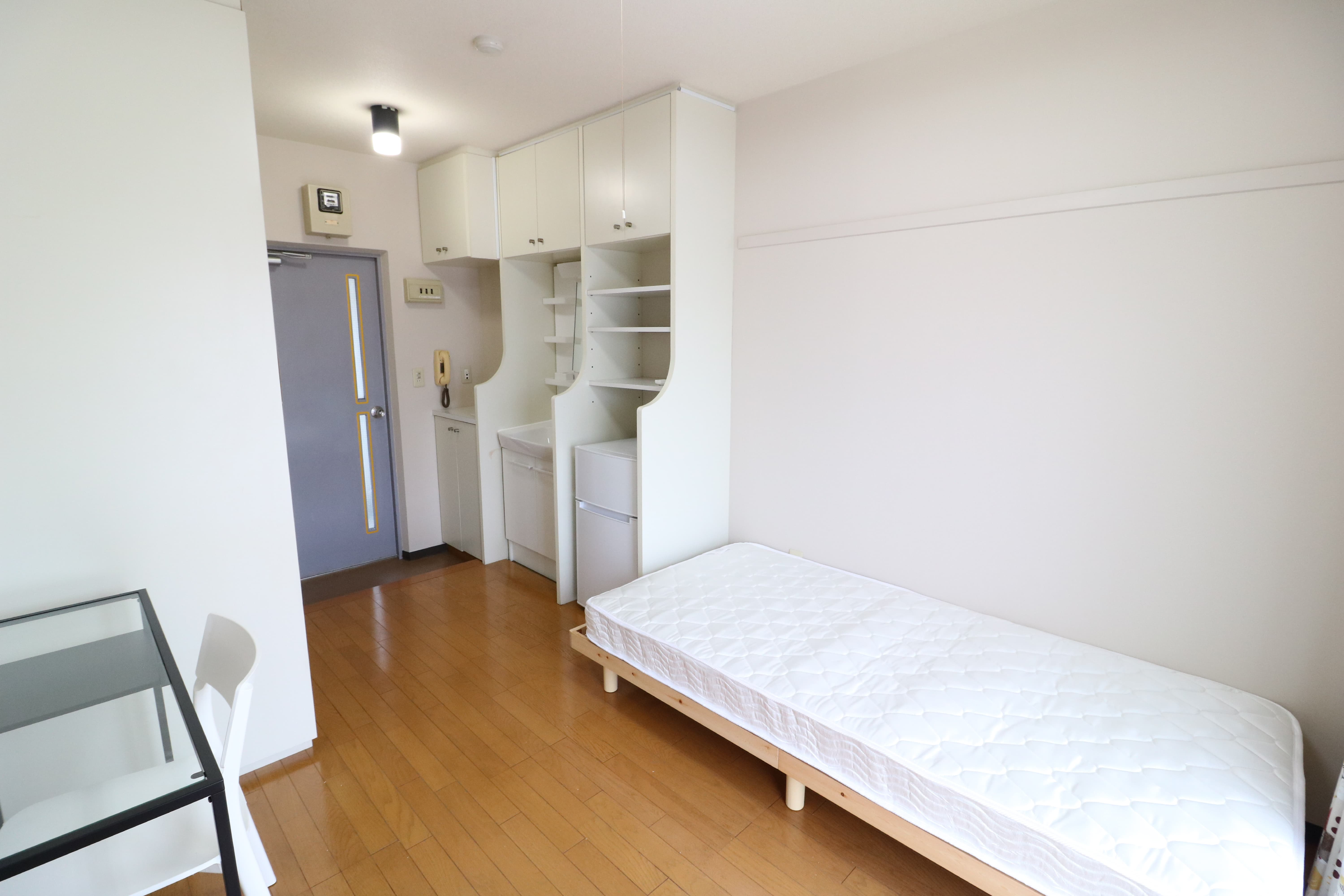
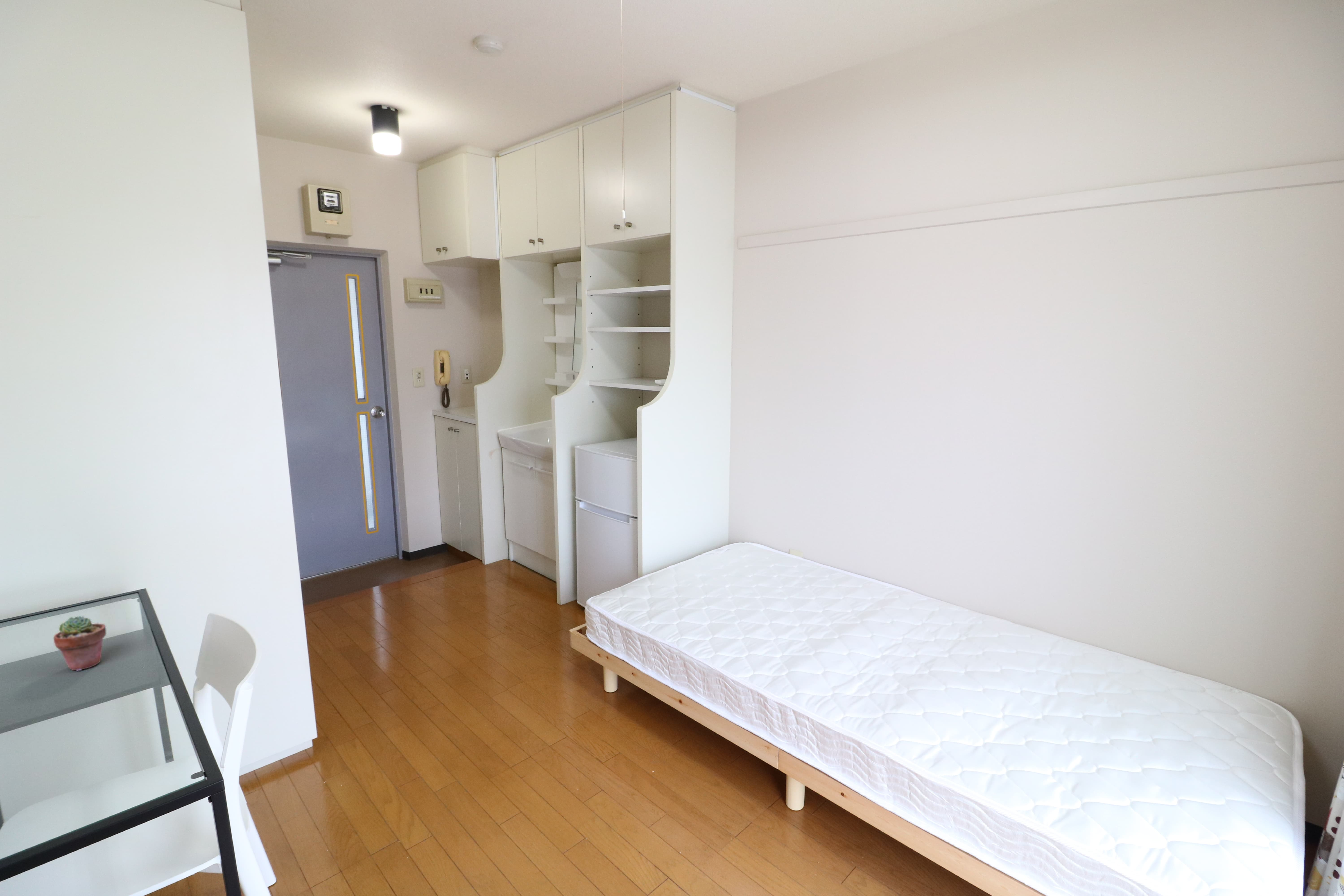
+ potted succulent (81, 640)
